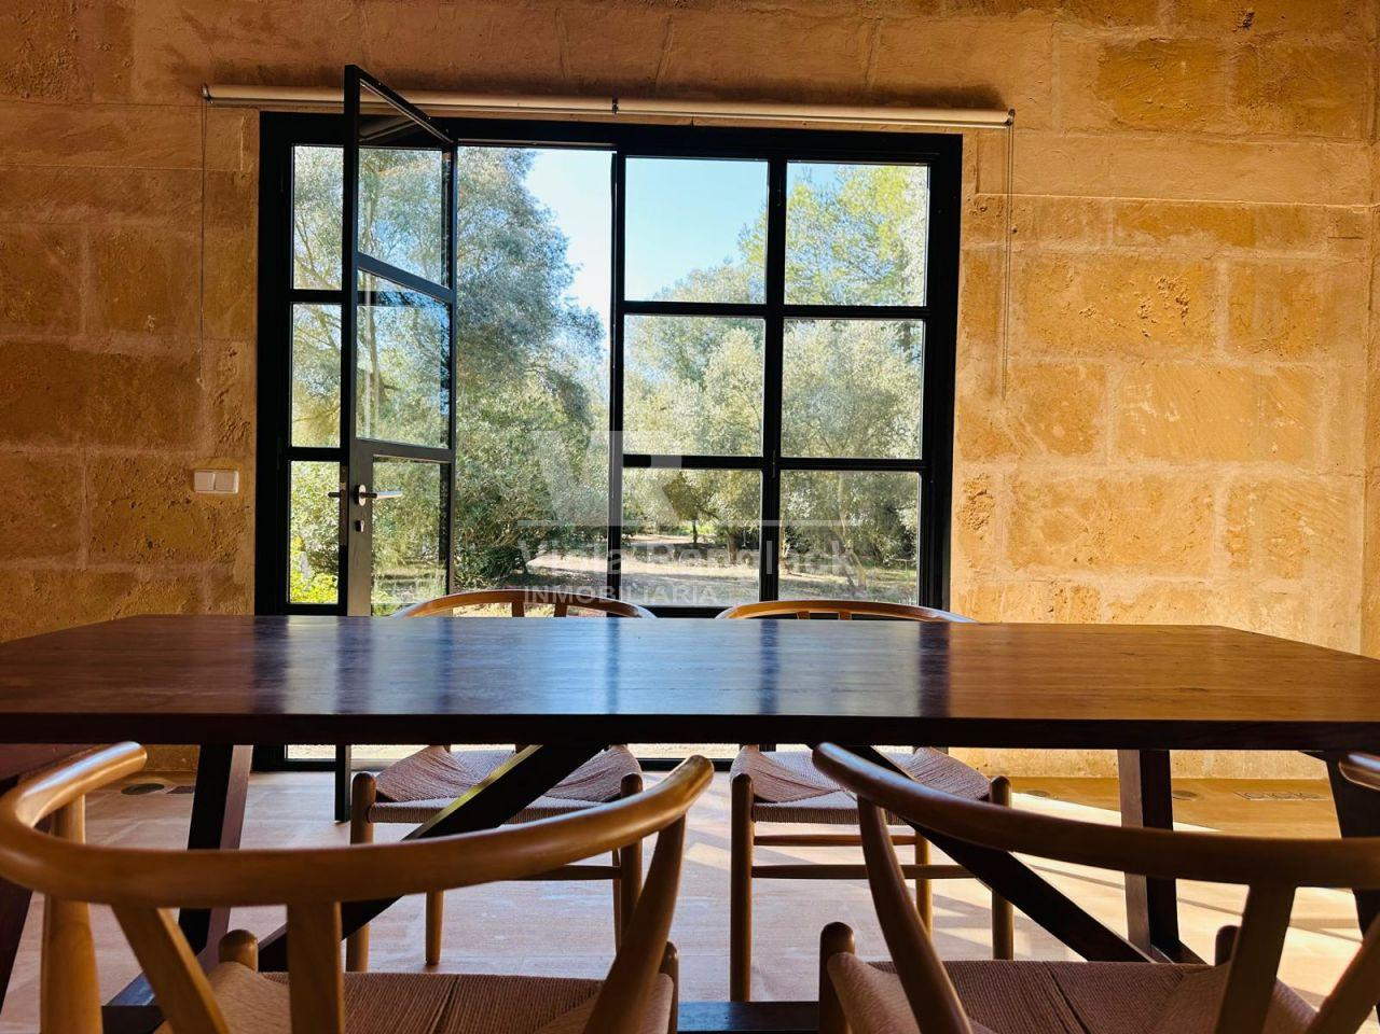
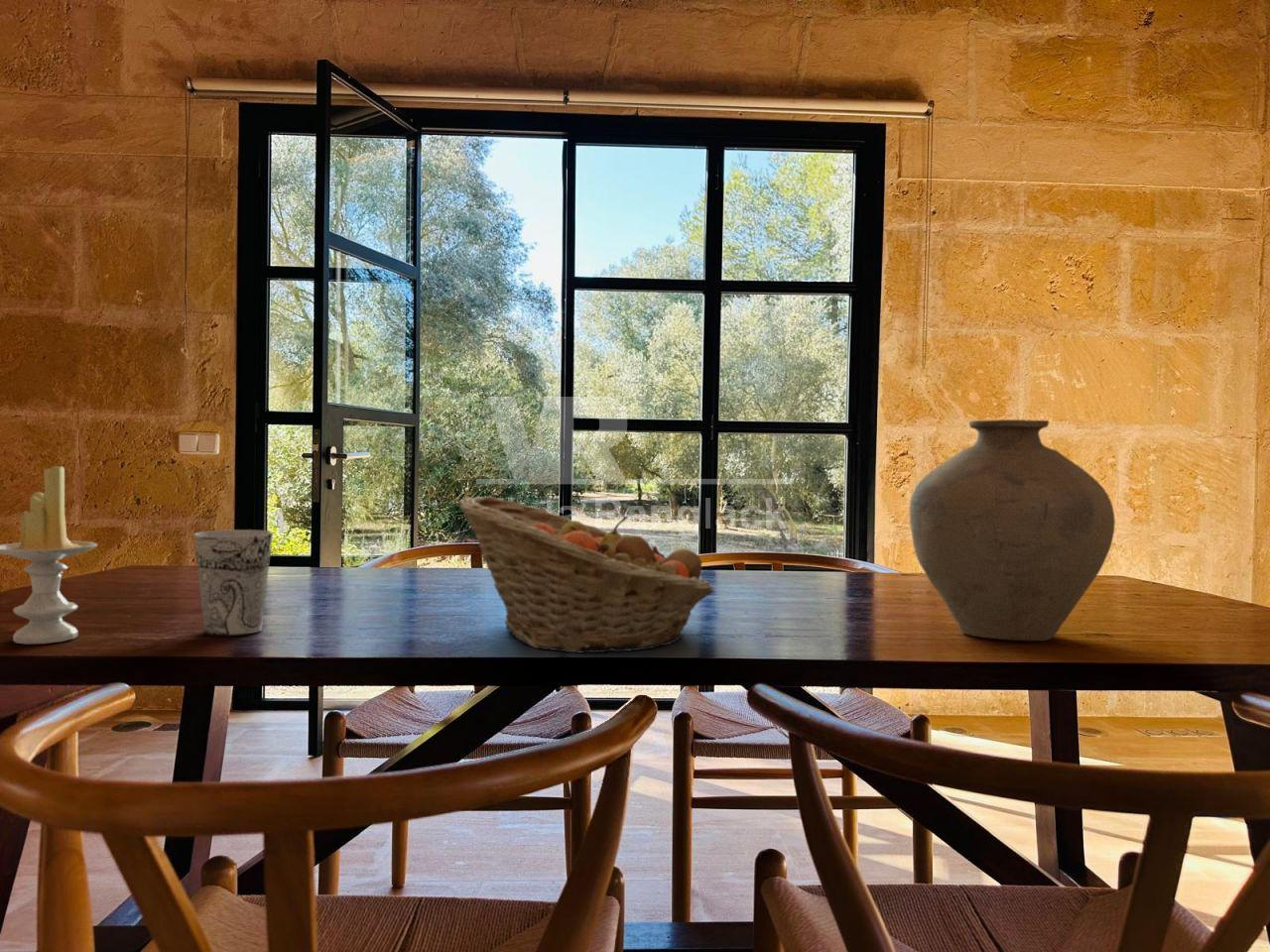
+ fruit basket (583, 564)
+ candle (46, 551)
+ cup (233, 581)
+ vase (1007, 527)
